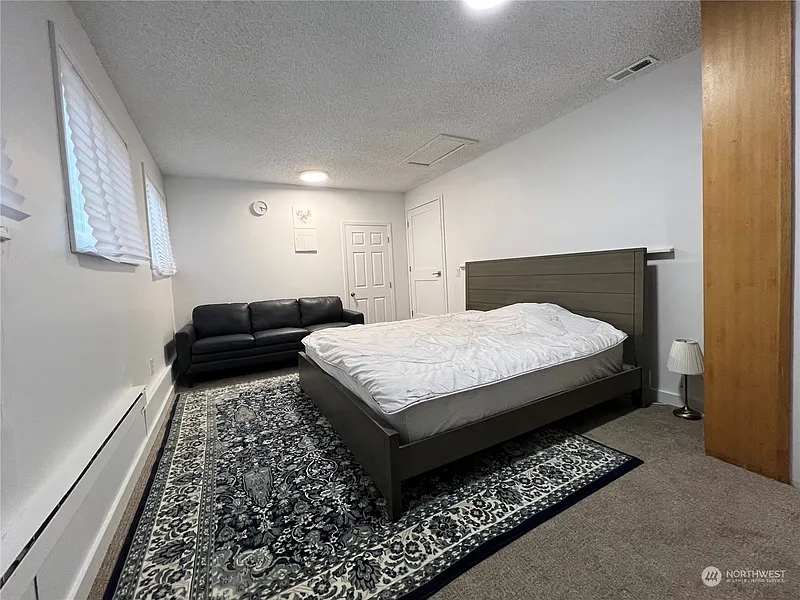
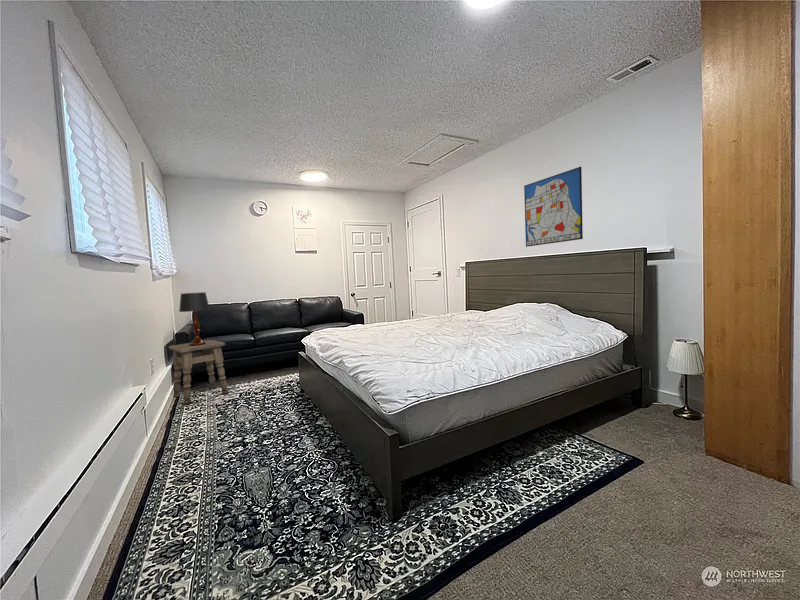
+ side table (199, 362)
+ wall art (551, 210)
+ table lamp (195, 318)
